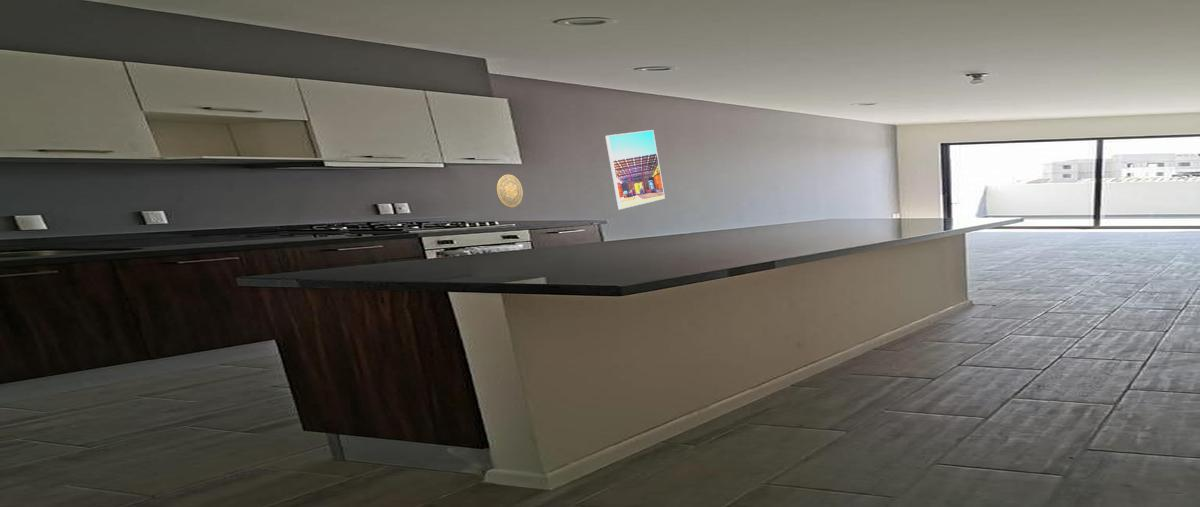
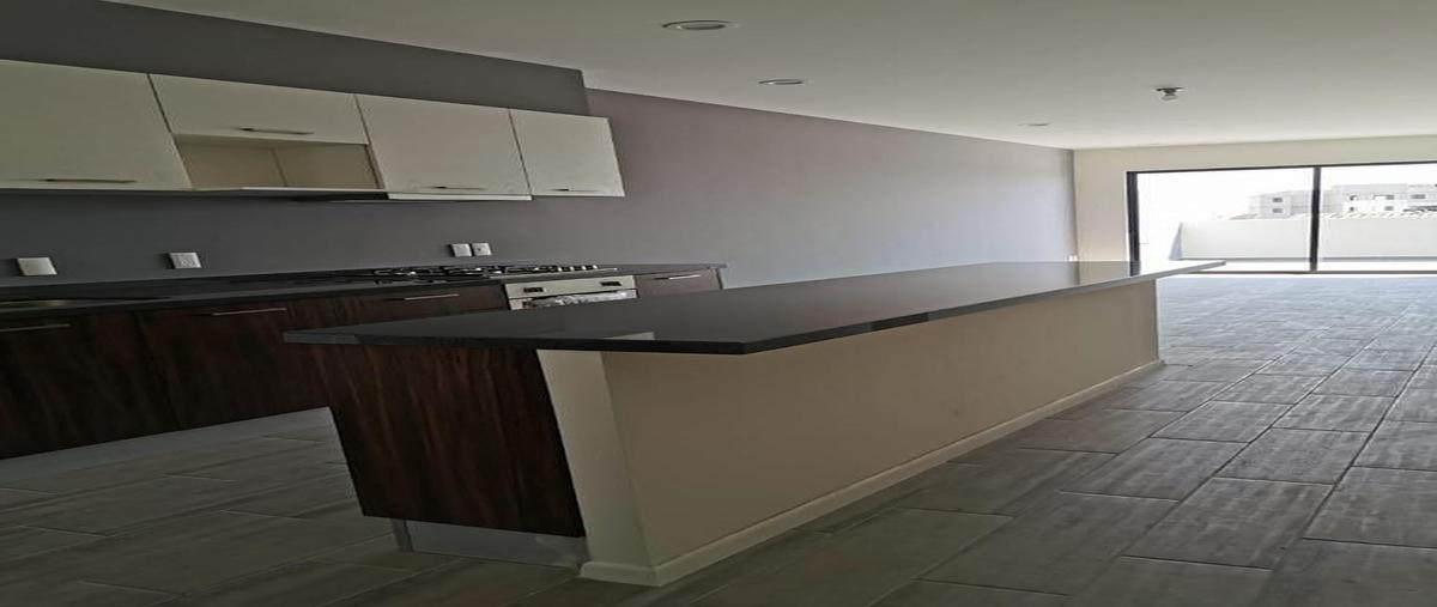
- decorative plate (510, 190)
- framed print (636, 168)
